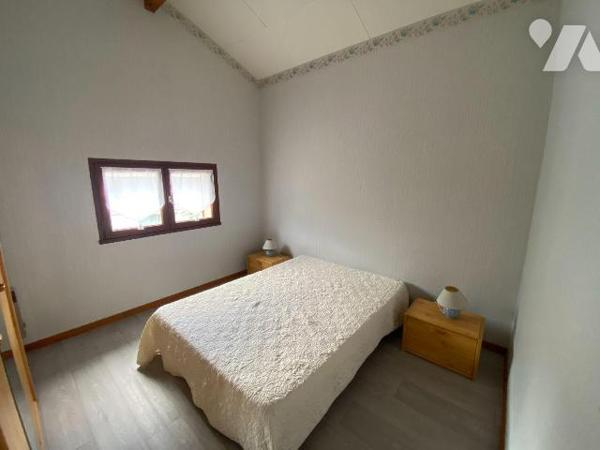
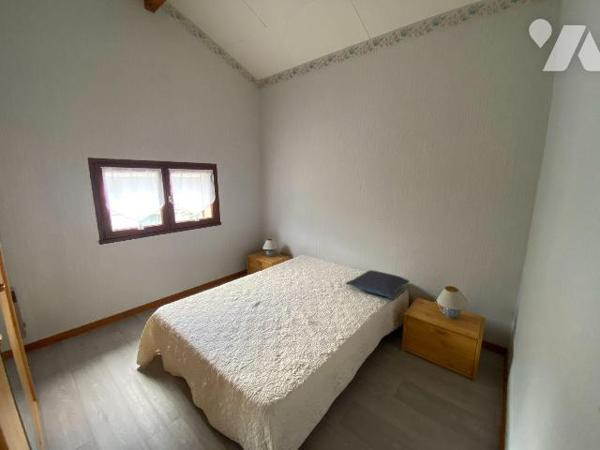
+ pillow (377, 282)
